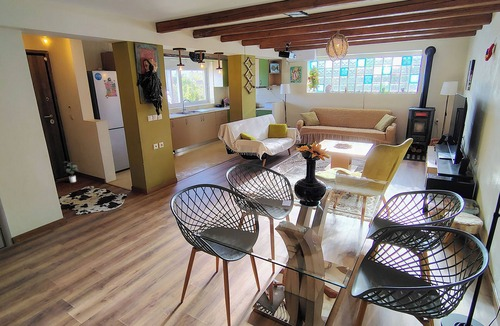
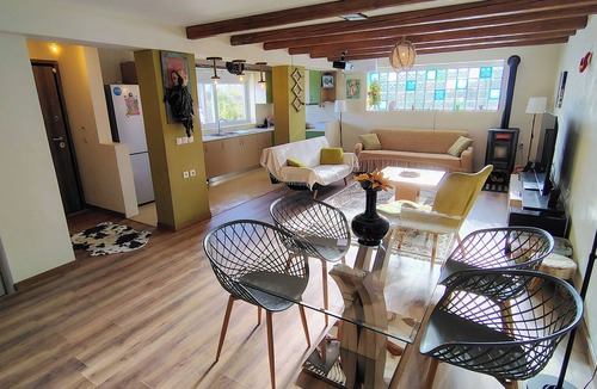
- potted plant (72, 171)
